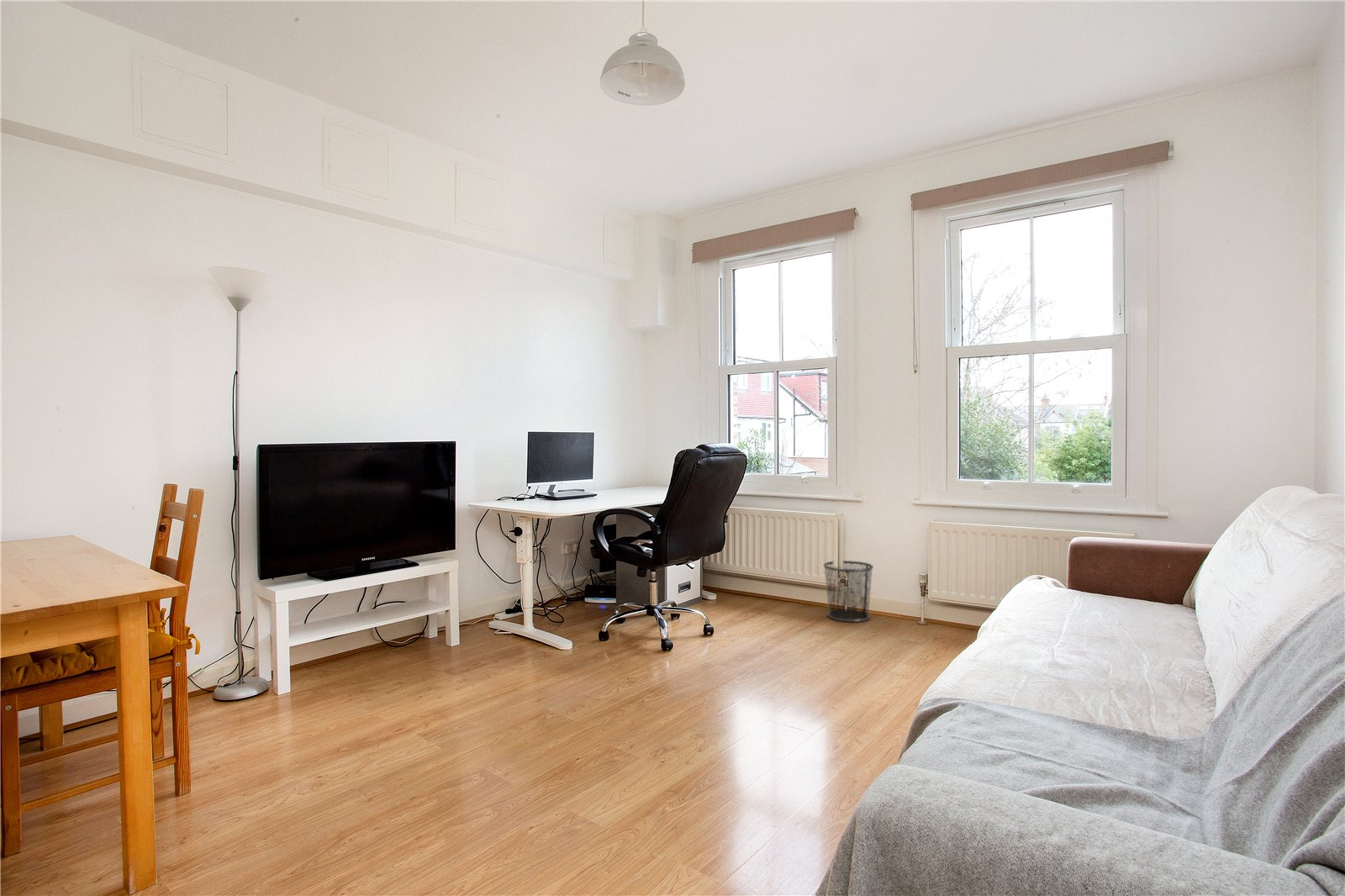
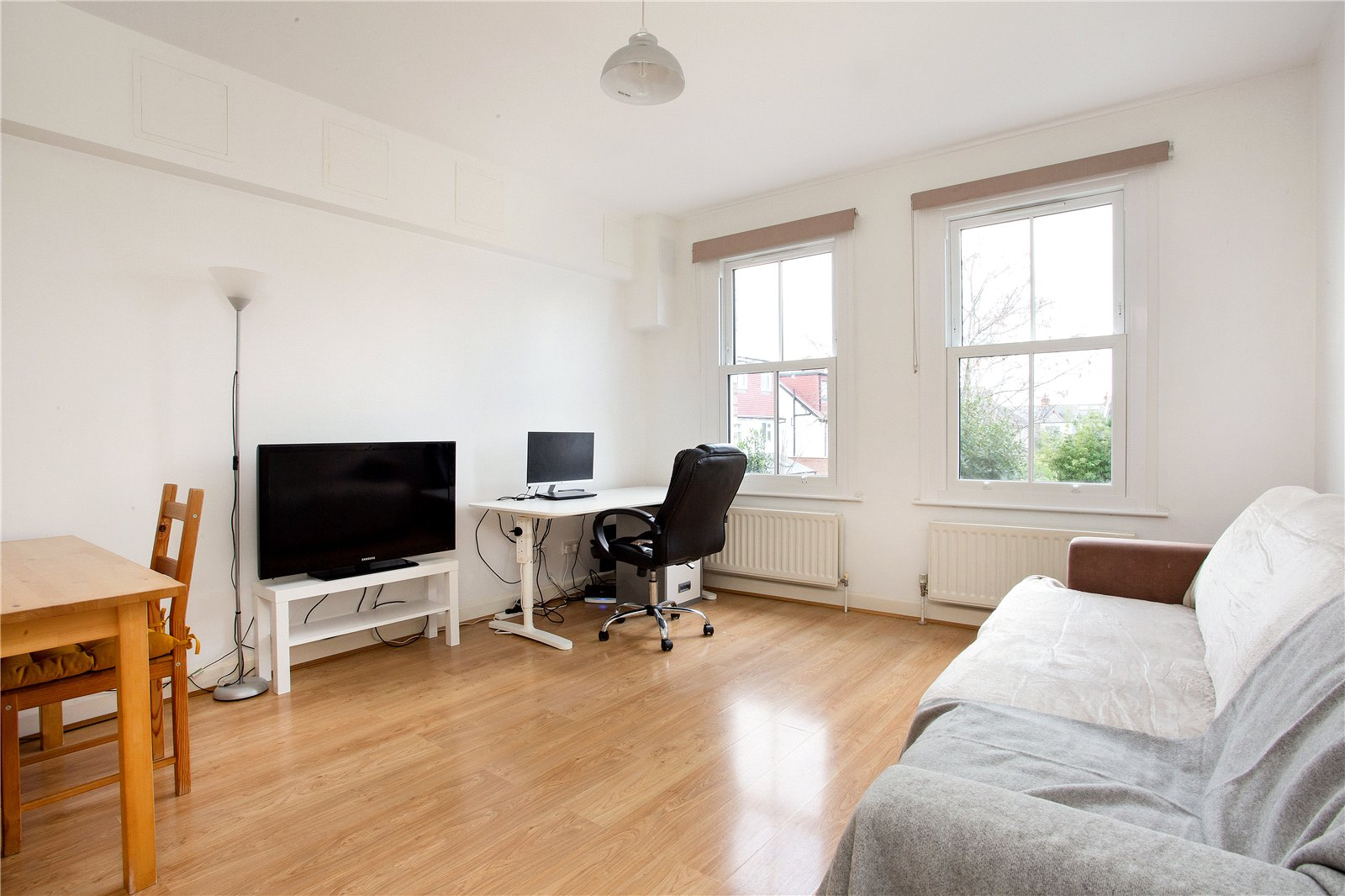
- waste bin (848, 590)
